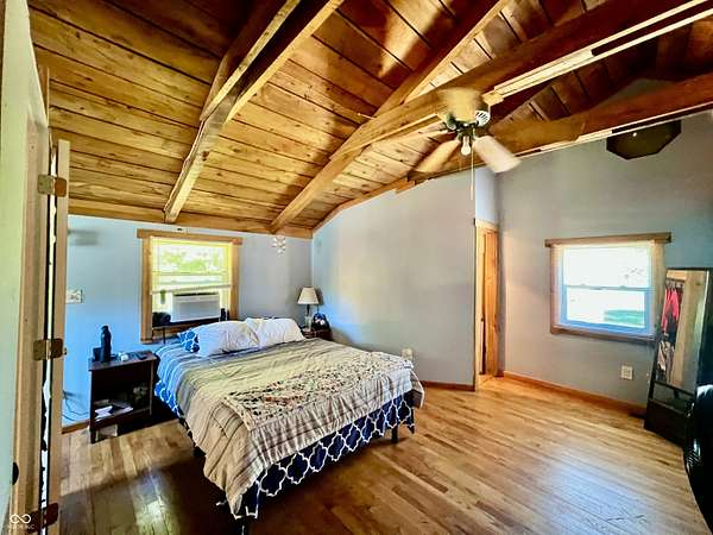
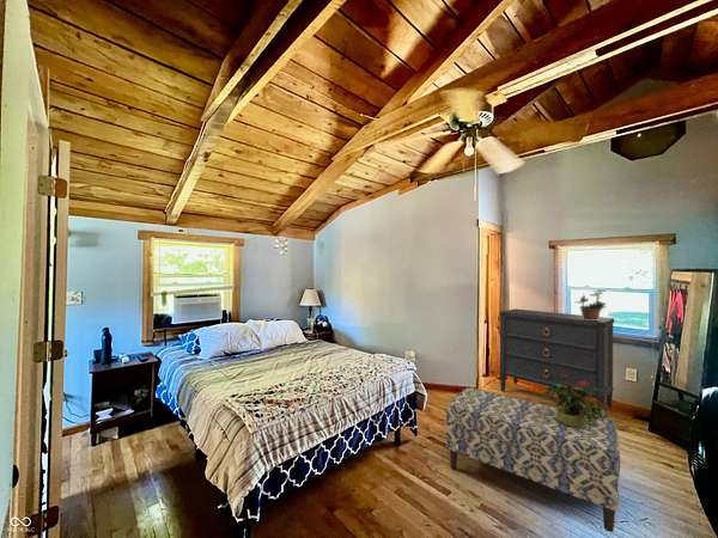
+ potted plant (574, 398)
+ bench (525, 446)
+ potted plant (591, 304)
+ dresser (552, 356)
